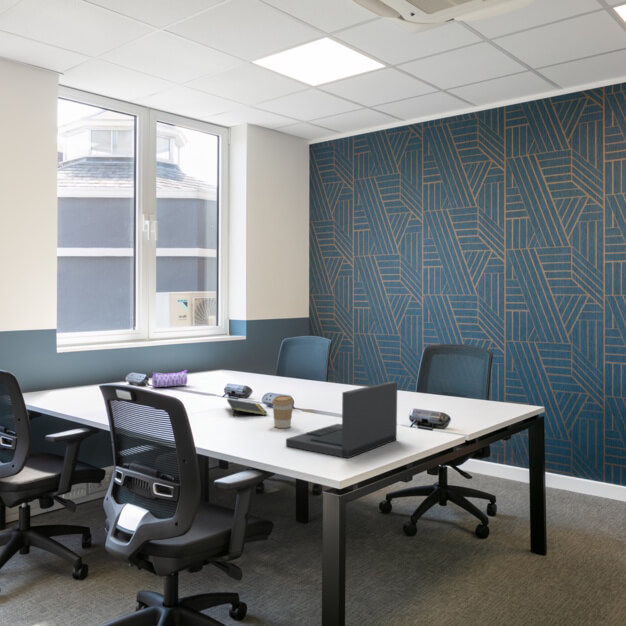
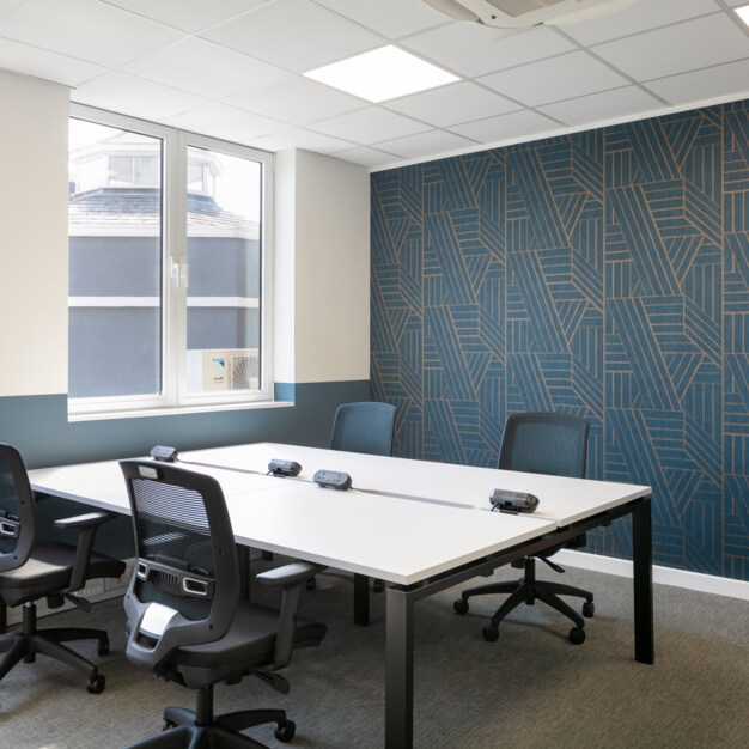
- coffee cup (282, 411)
- notepad (246, 406)
- pencil case (169, 378)
- laptop (342, 413)
